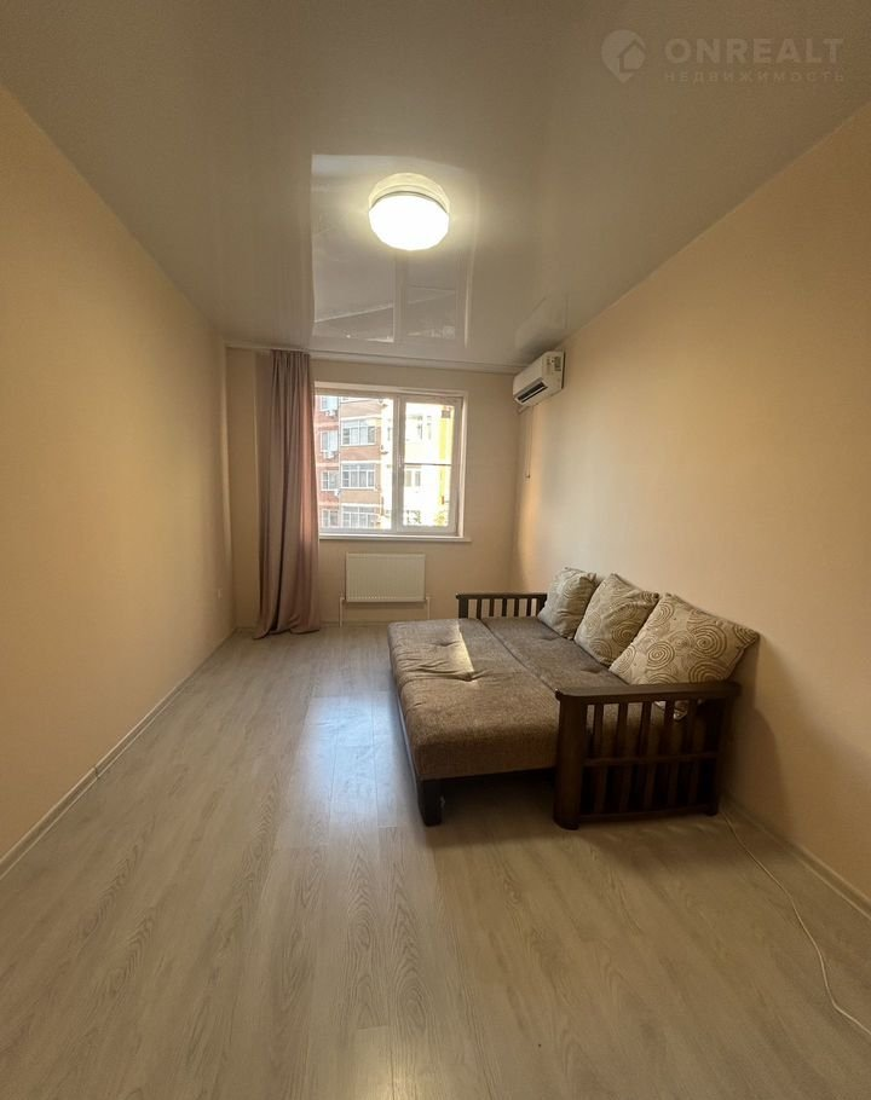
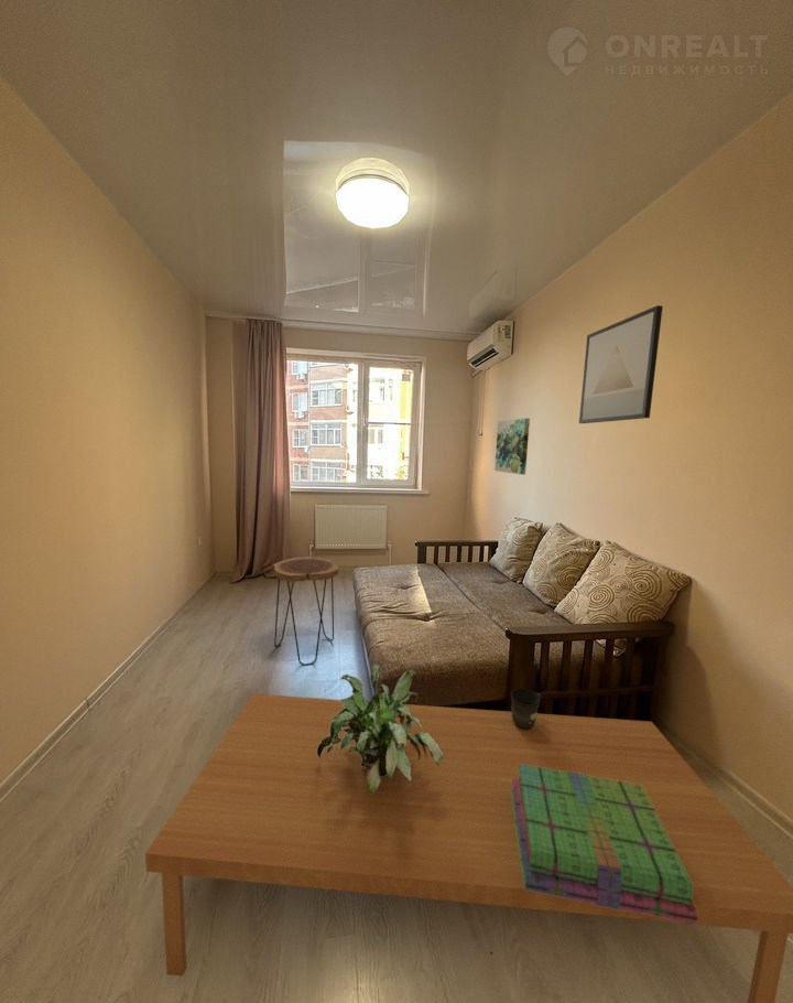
+ stack of books (590, 830)
+ potted plant (387, 722)
+ side table (318, 608)
+ coffee table (450, 828)
+ wall art (615, 371)
+ wall art (511, 446)
+ mug (528, 708)
